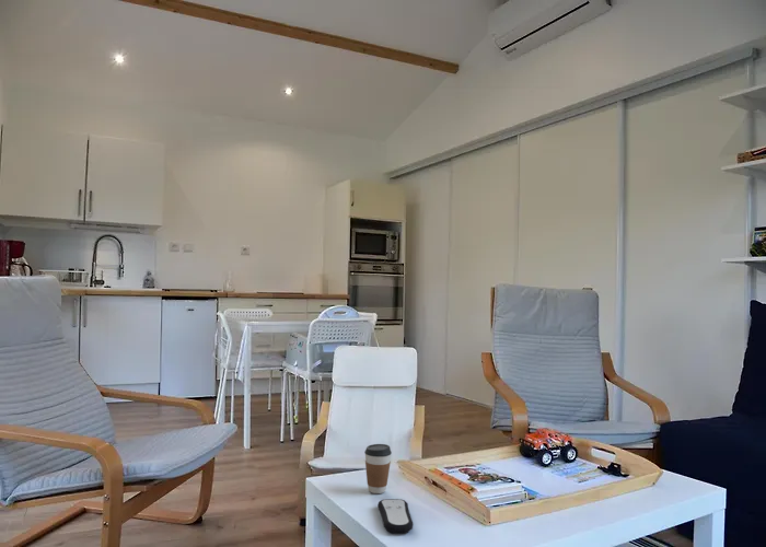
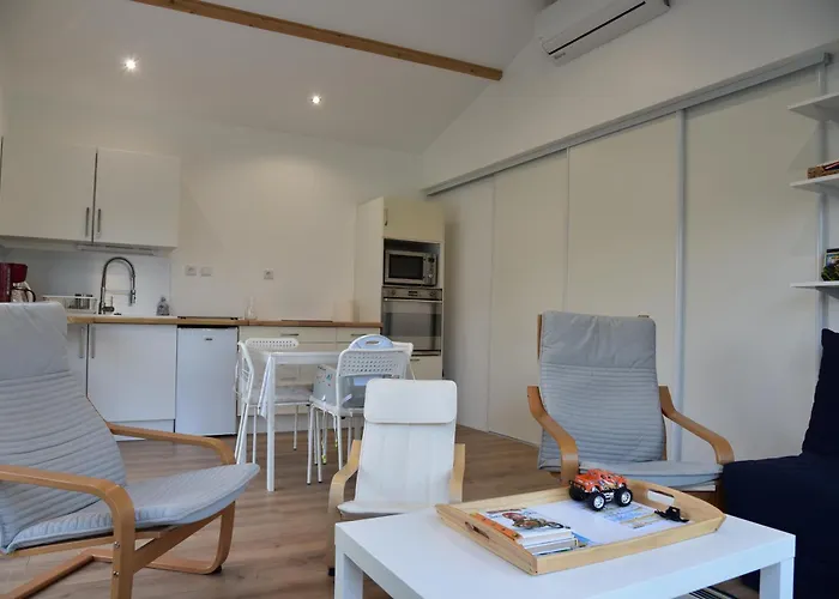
- coffee cup (378, 468)
- remote control (395, 514)
